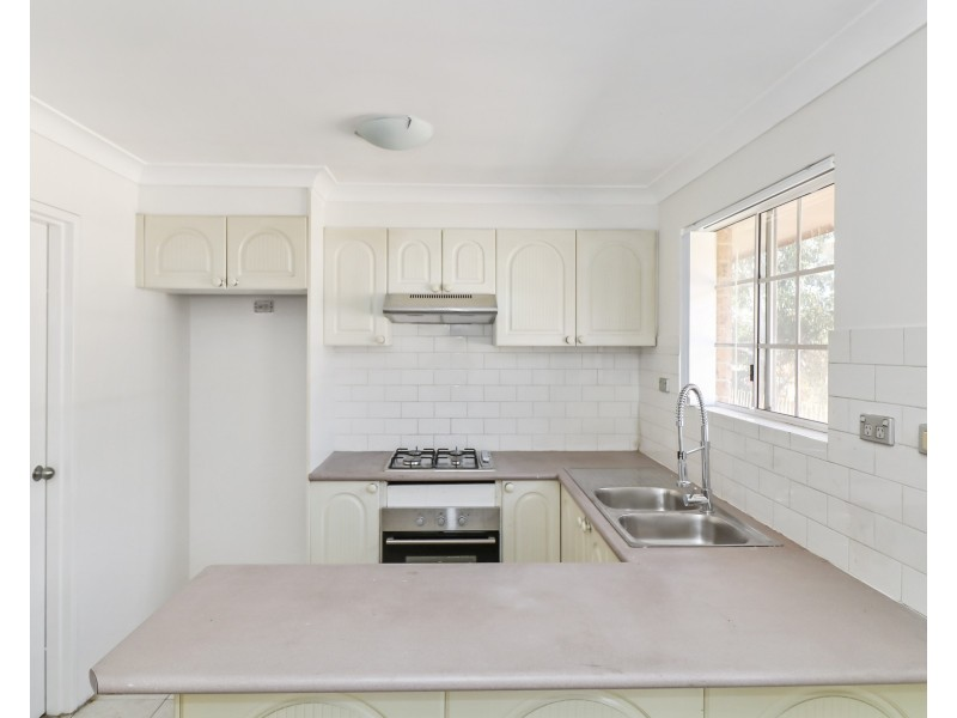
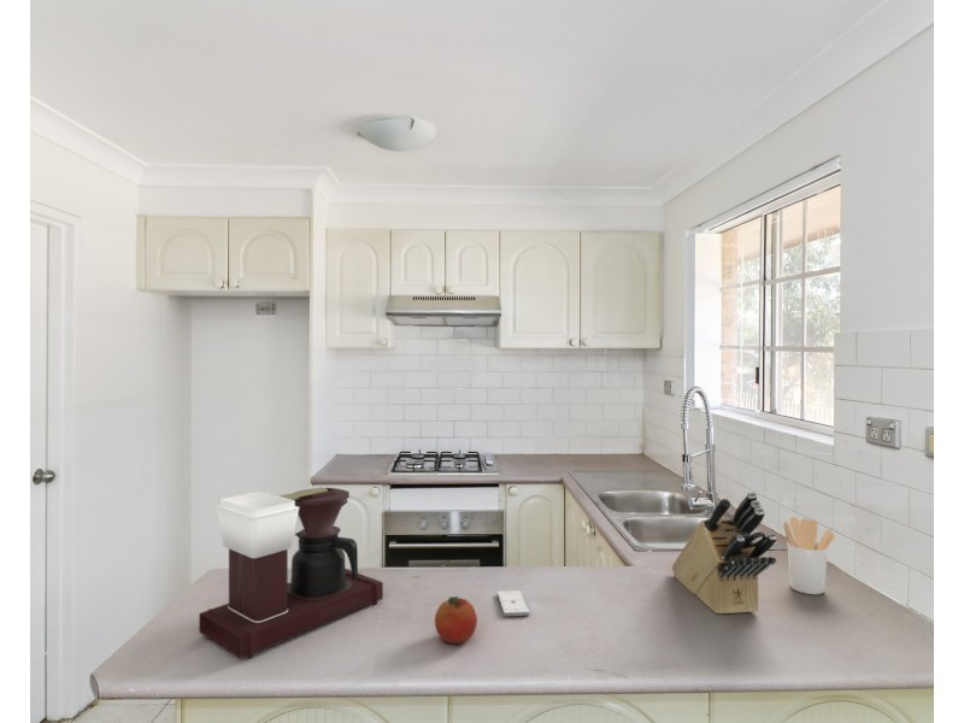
+ smartphone (512, 602)
+ fruit (455, 616)
+ knife block (719, 541)
+ utensil holder (805, 552)
+ coffee maker (296, 554)
